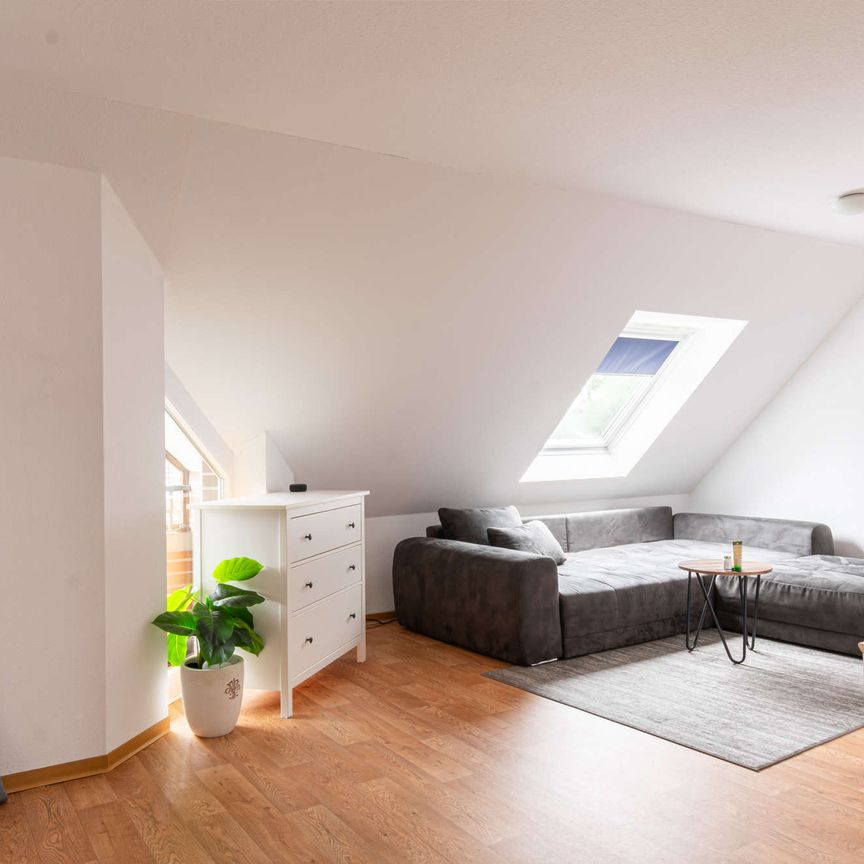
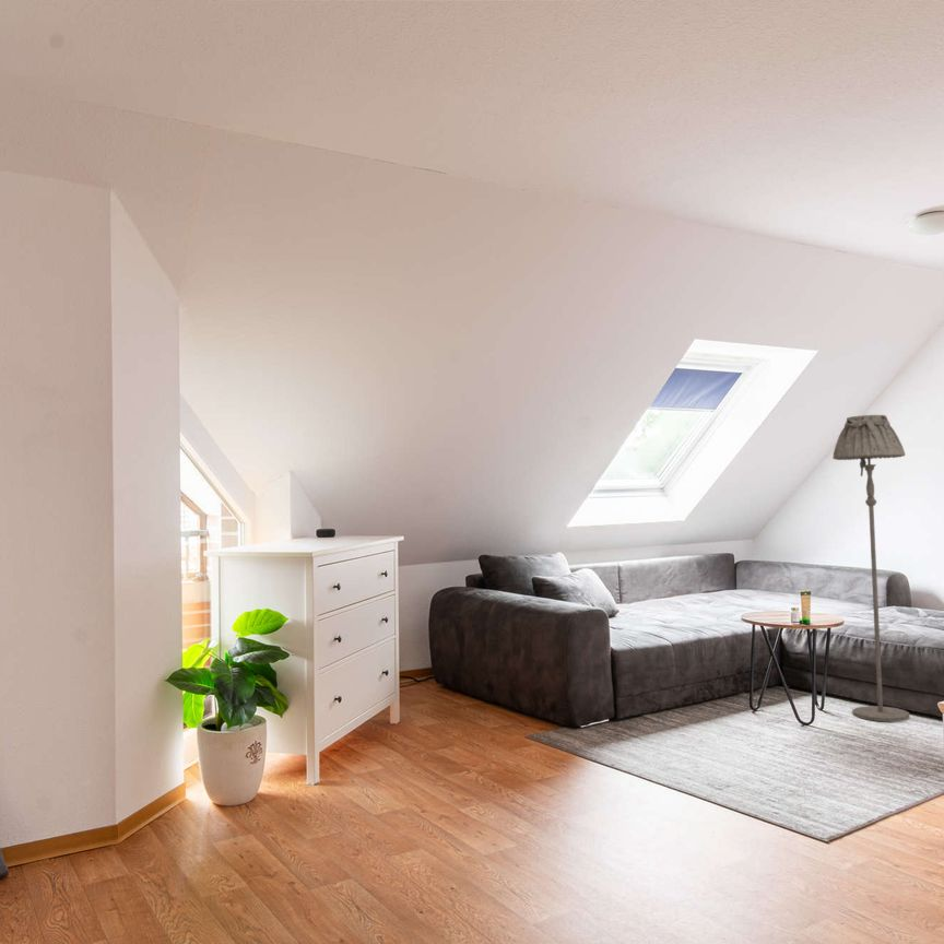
+ floor lamp (873, 564)
